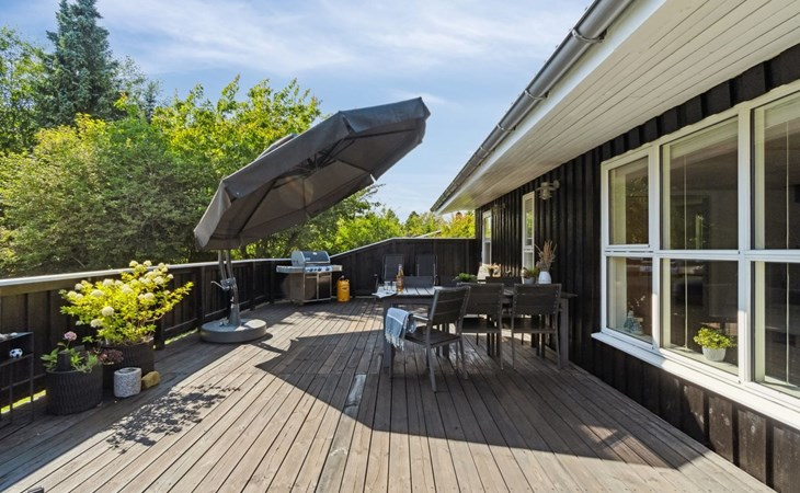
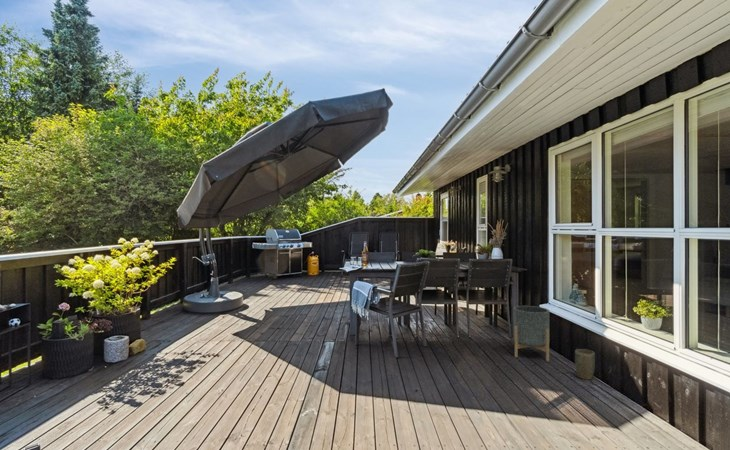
+ plant pot (584, 364)
+ planter (531, 331)
